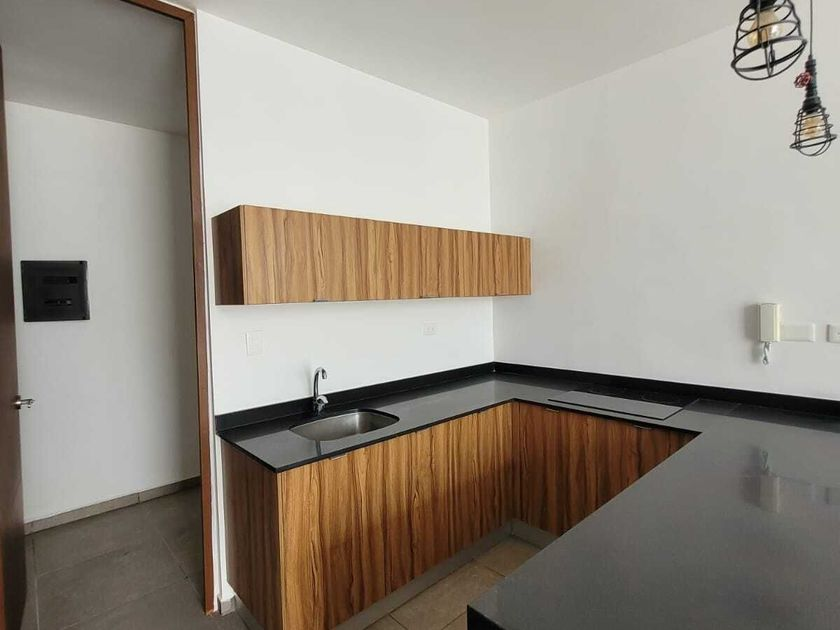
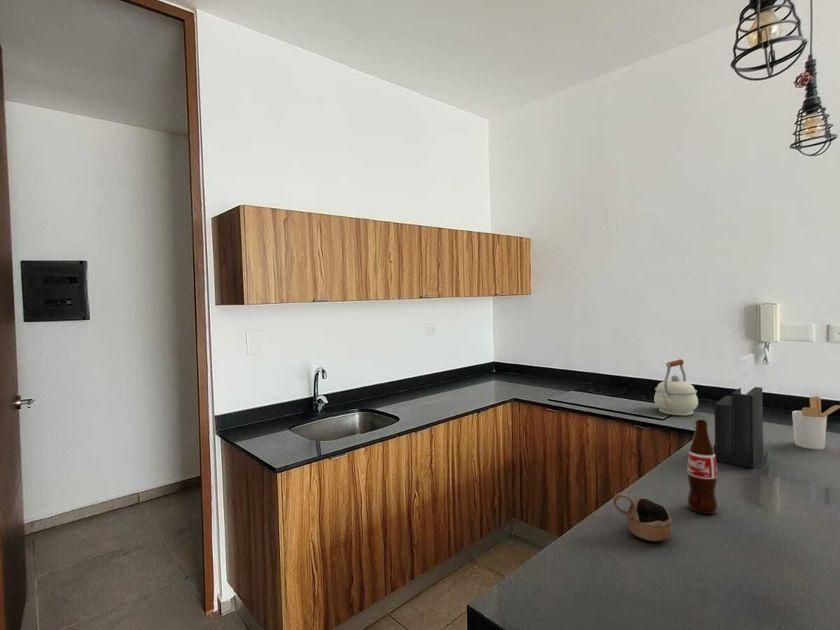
+ bottle (701, 465)
+ utensil holder (818, 423)
+ kettle (674, 386)
+ cup (643, 513)
+ knife block (734, 406)
